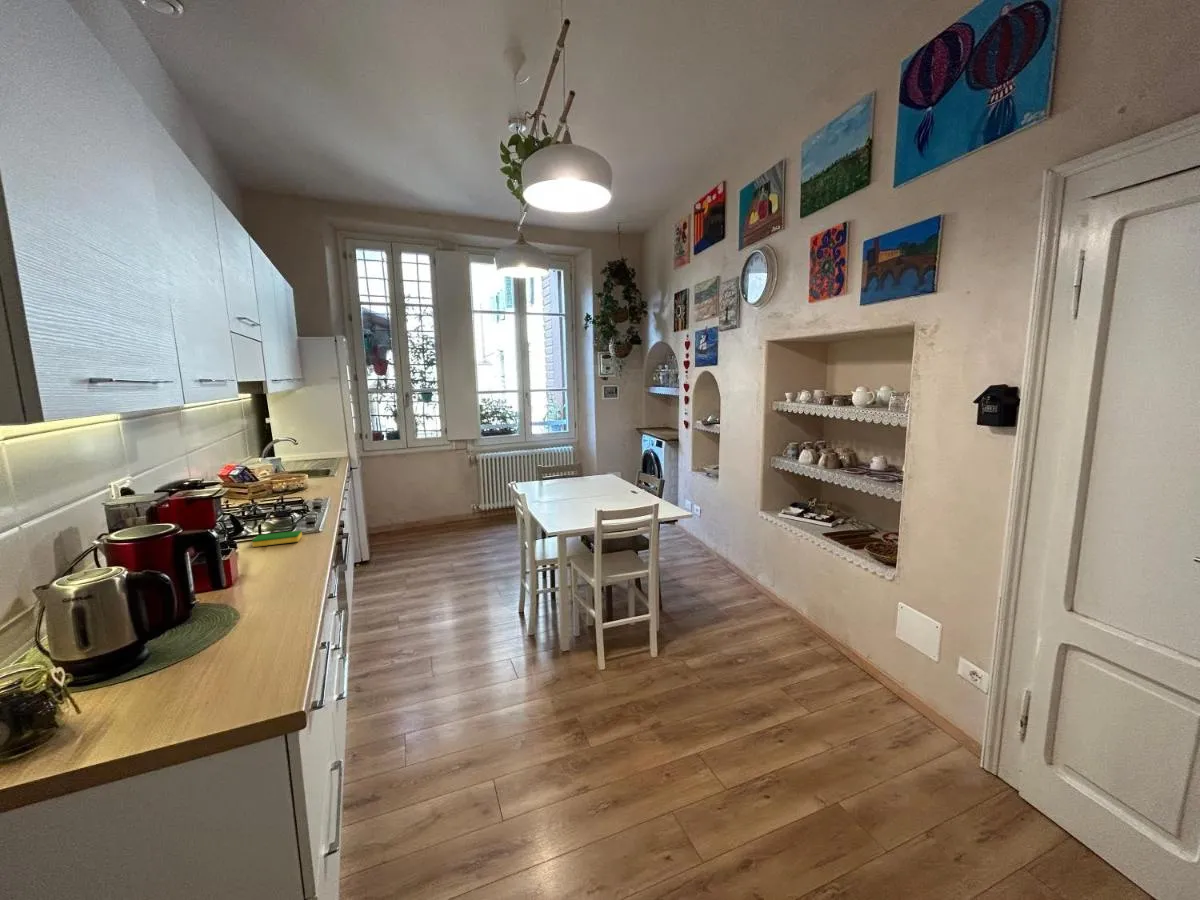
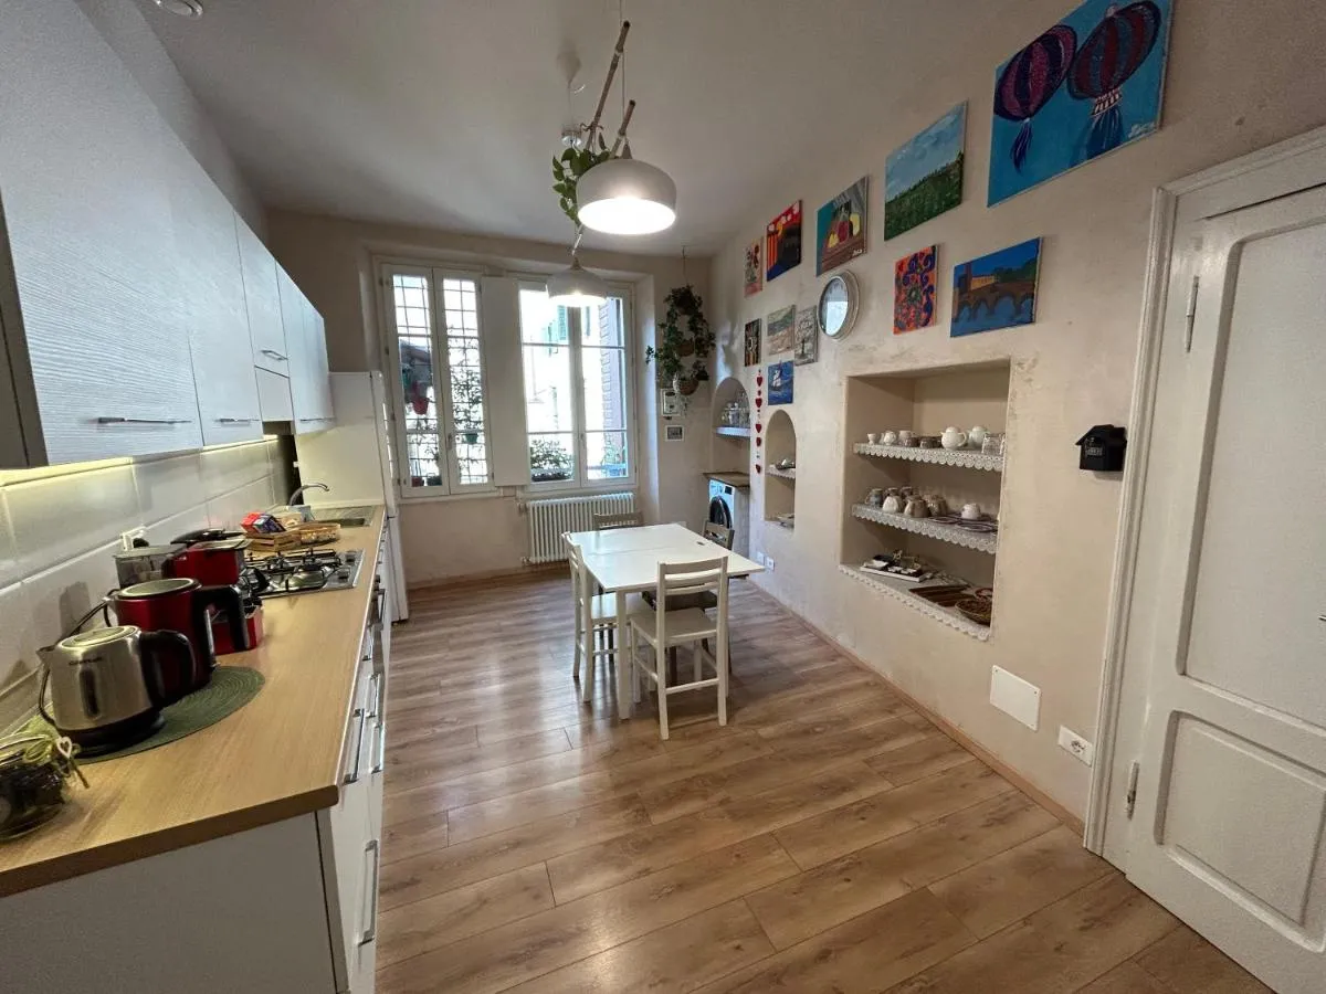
- dish sponge (277, 538)
